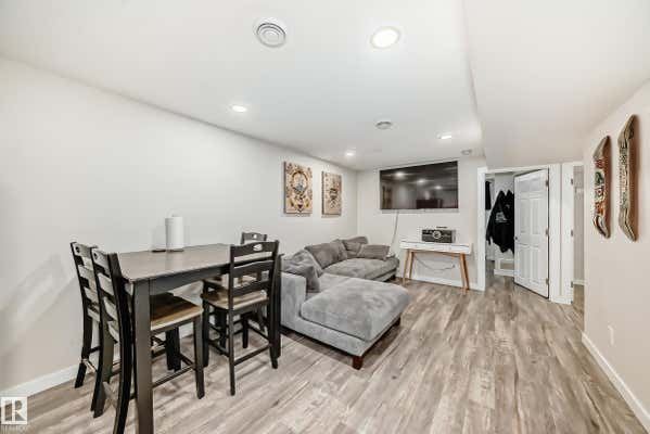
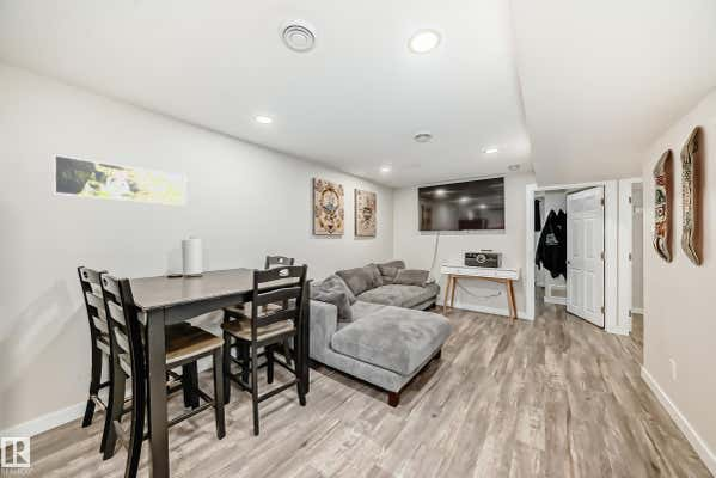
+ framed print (129, 183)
